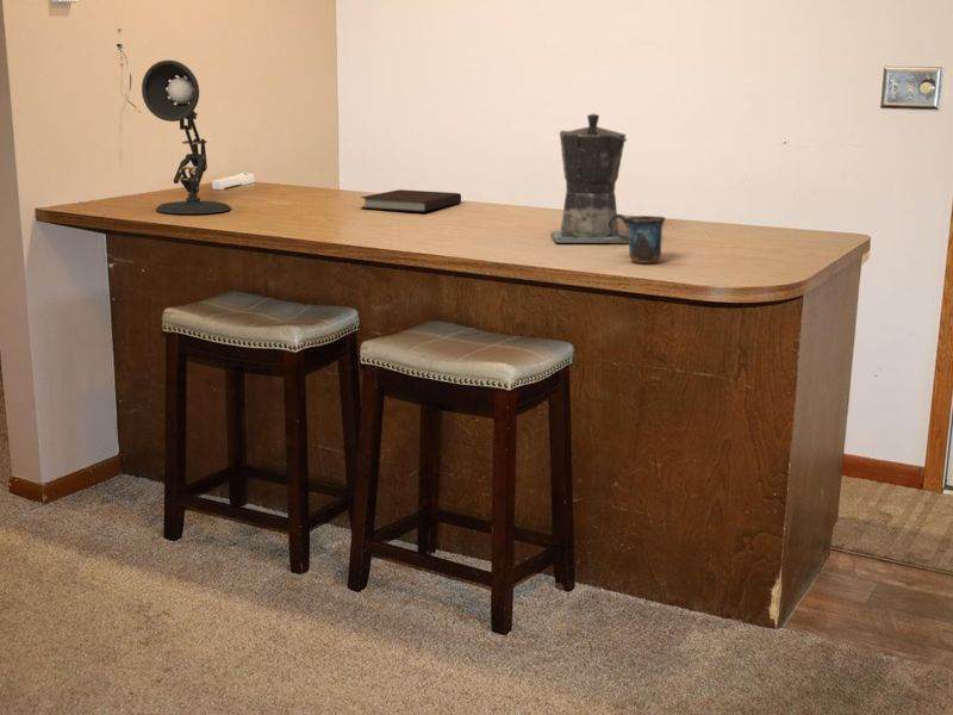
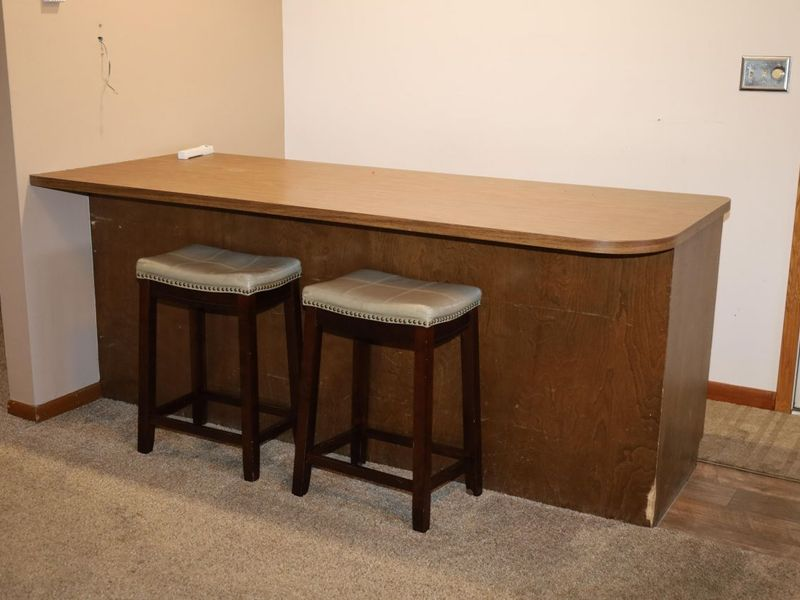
- mug (637, 237)
- coffee maker (590, 176)
- desk lamp (188, 136)
- notebook (411, 200)
